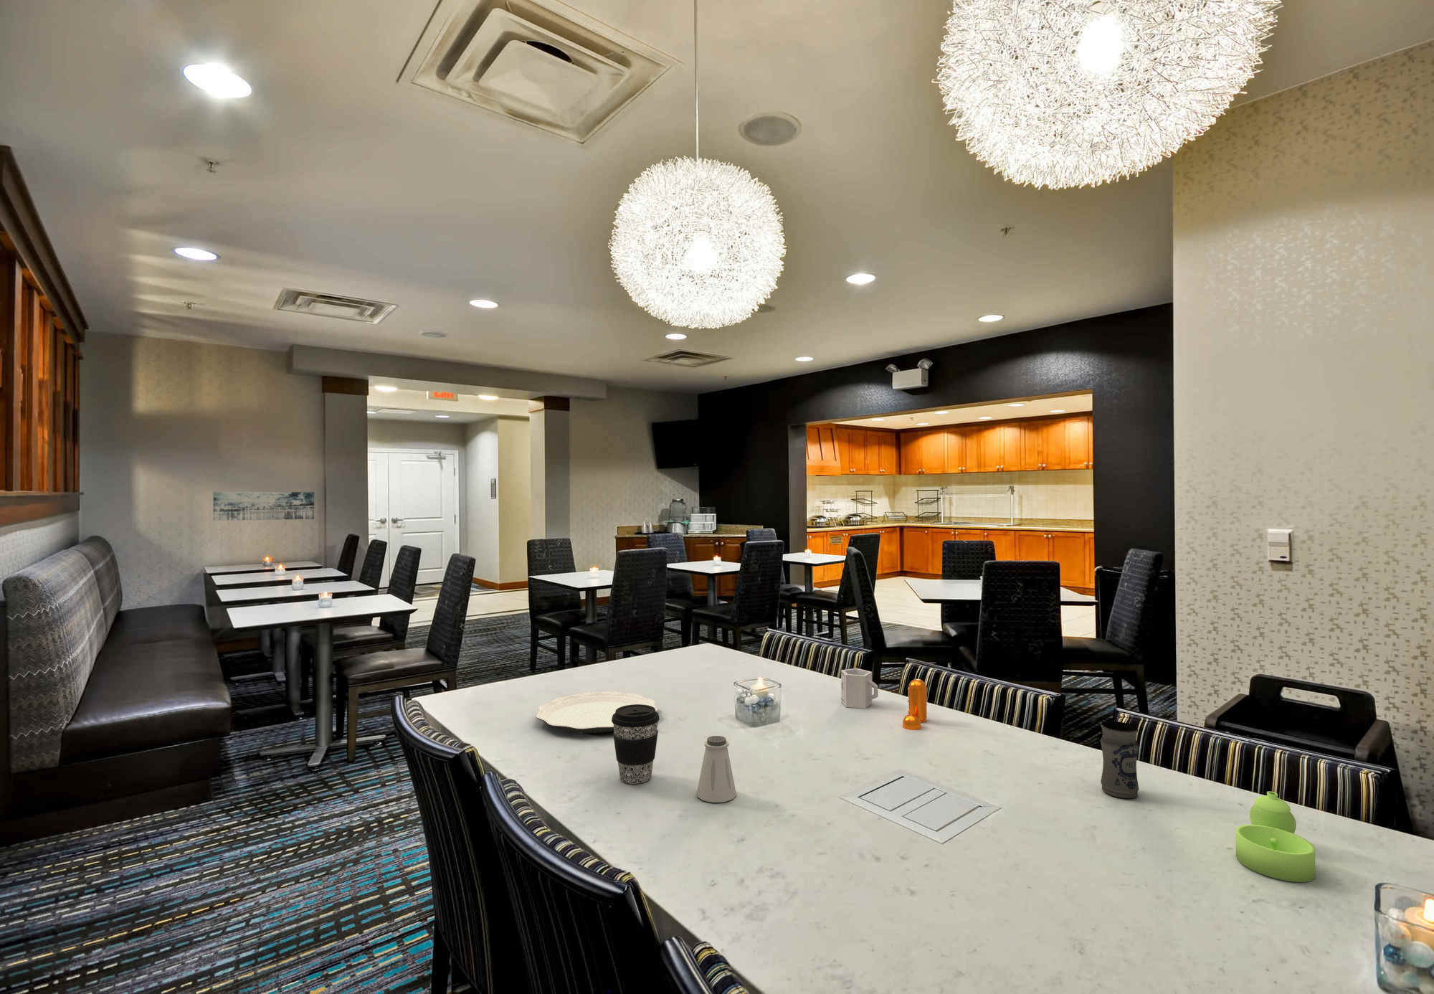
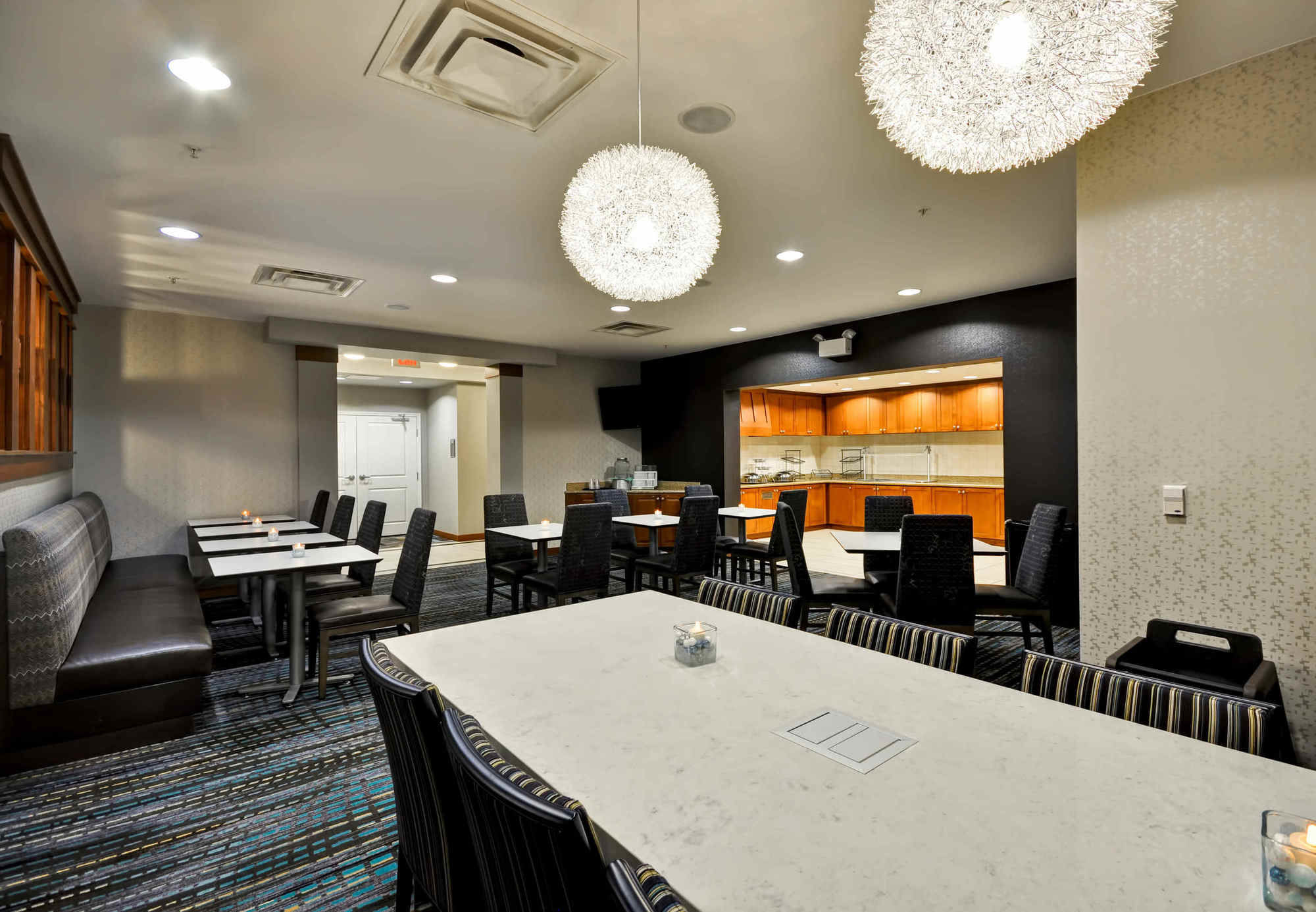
- plate (597, 712)
- sugar bowl (1274, 829)
- wall art (265, 506)
- pepper shaker (914, 702)
- saltshaker (716, 766)
- cup (859, 689)
- coffee cup (635, 743)
- jar (1119, 759)
